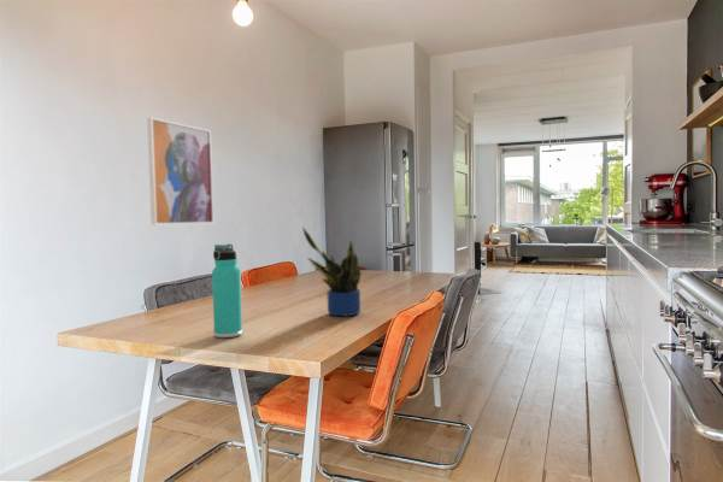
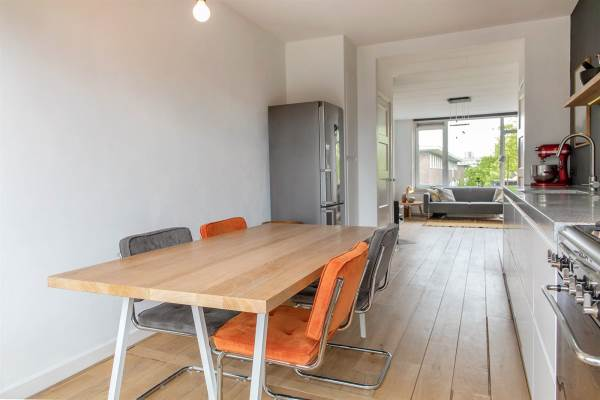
- wall art (182, 174)
- potted plant (333, 270)
- thermos bottle (227, 289)
